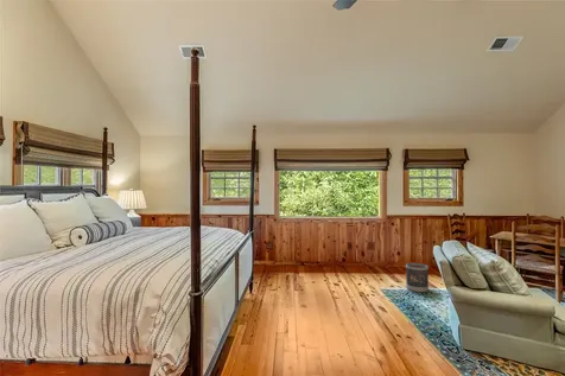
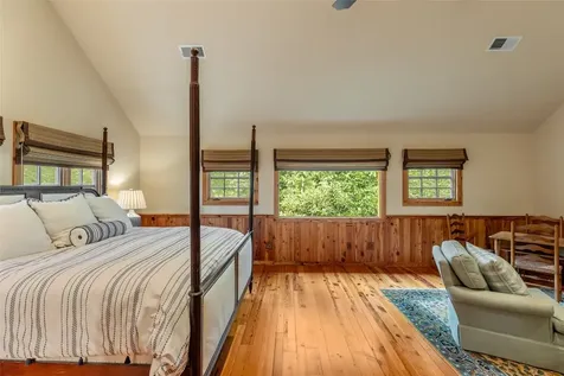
- wastebasket (417, 276)
